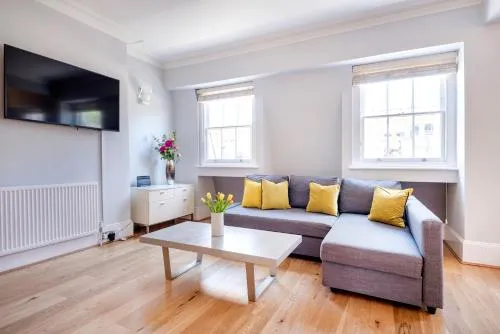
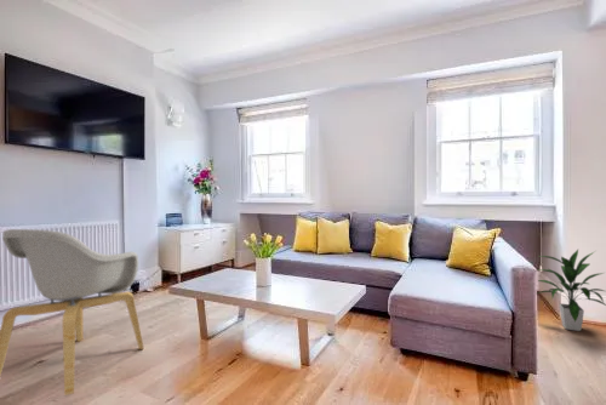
+ indoor plant (570, 289)
+ armchair (72, 295)
